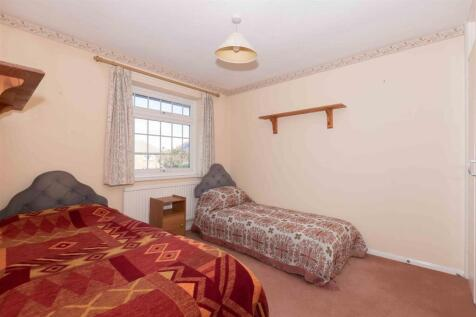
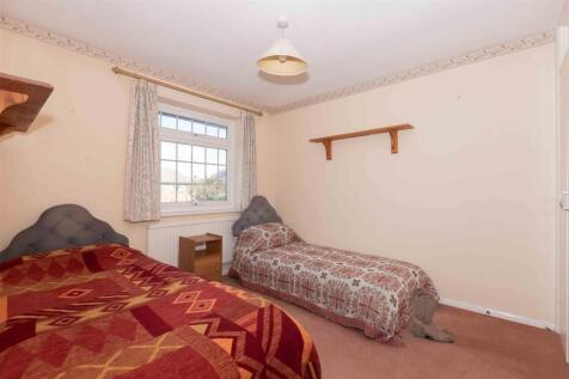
+ boots (432, 312)
